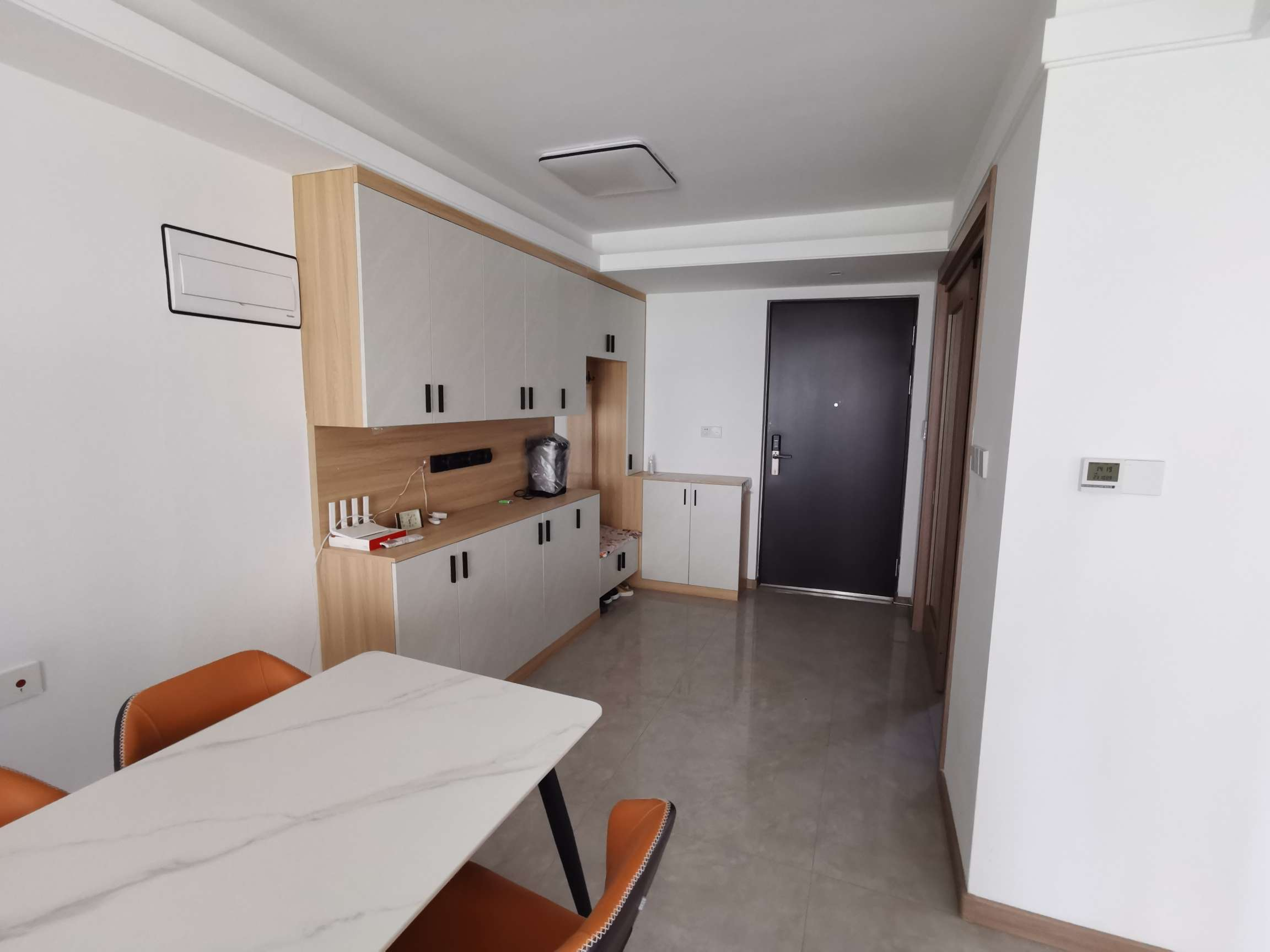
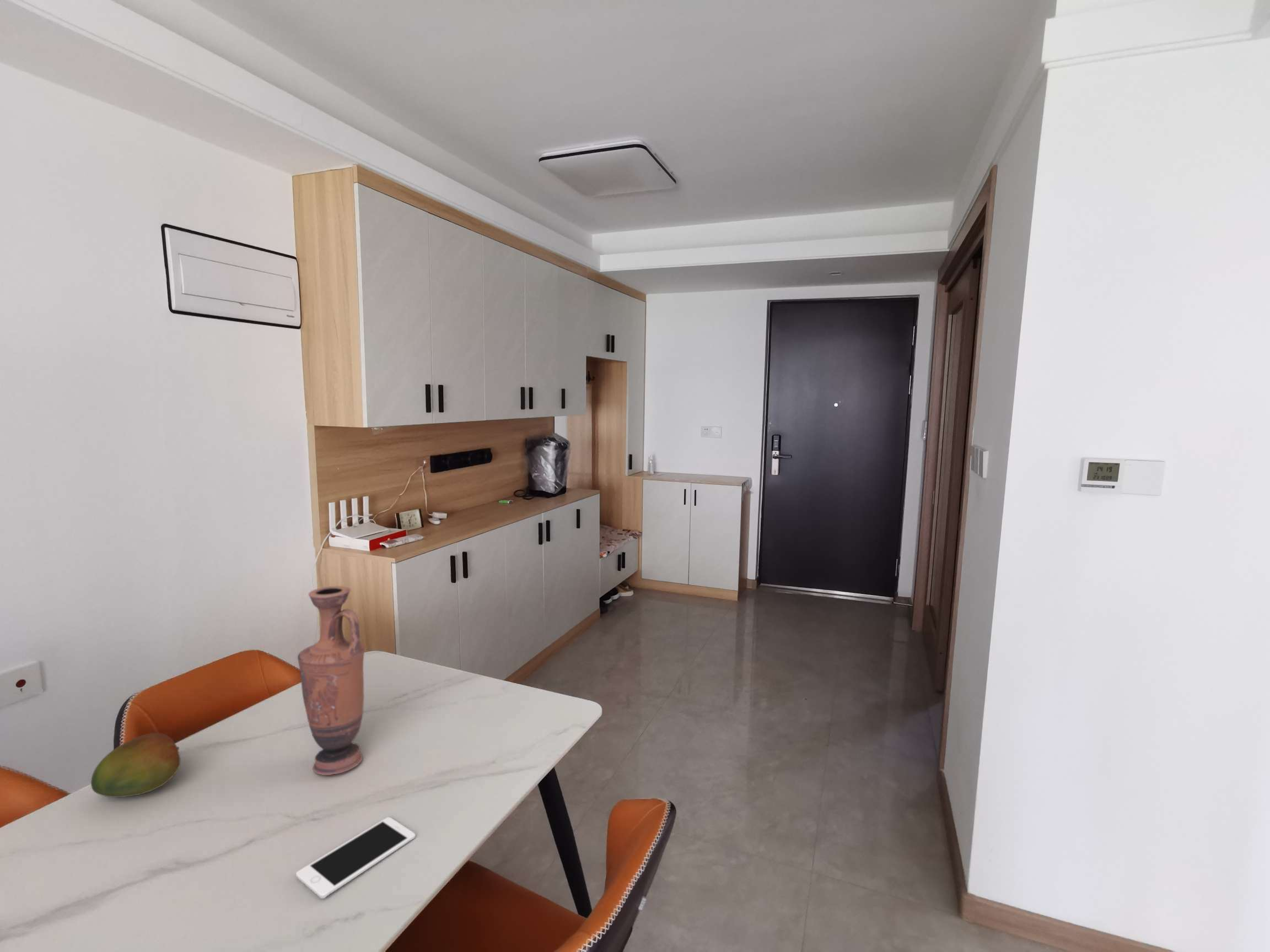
+ vase (332, 677)
+ cell phone (358, 854)
+ fruit (137, 766)
